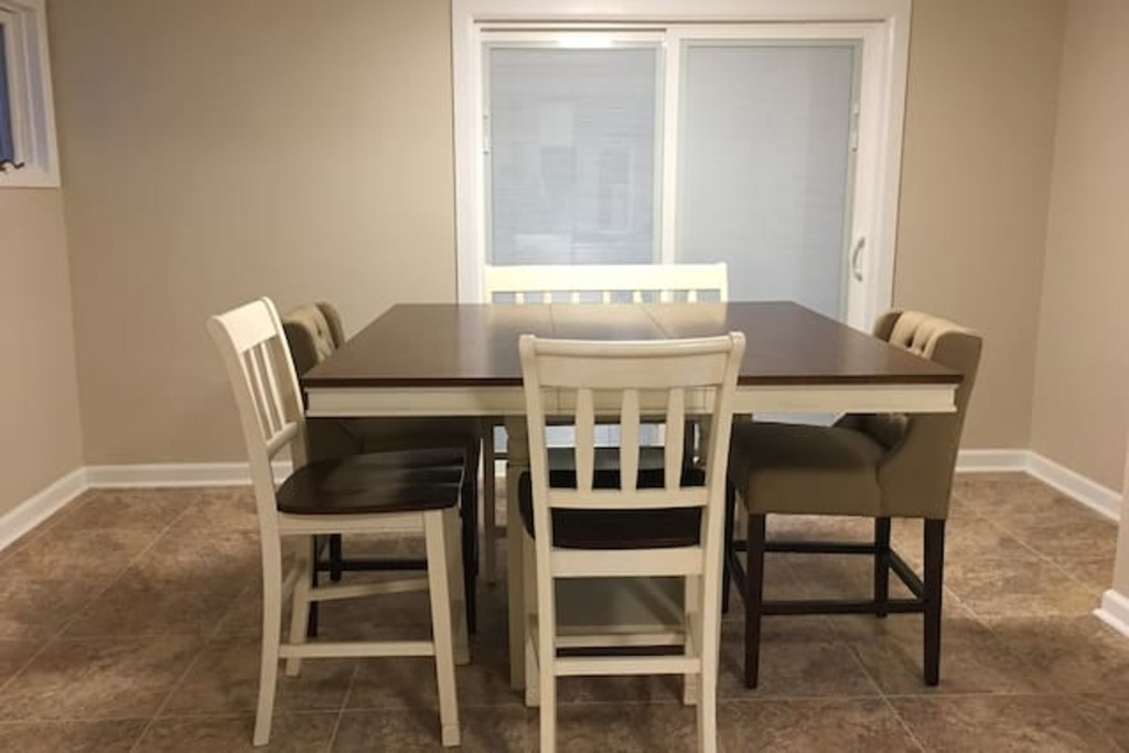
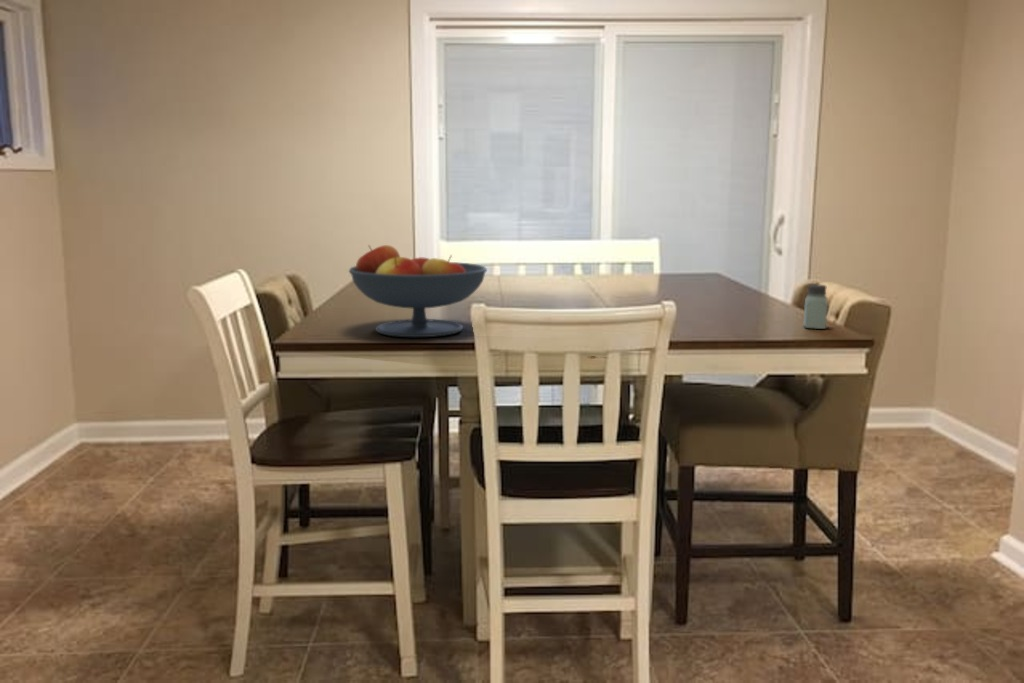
+ fruit bowl (418, 288)
+ saltshaker (816, 306)
